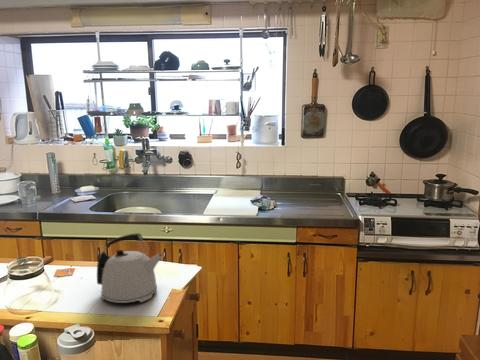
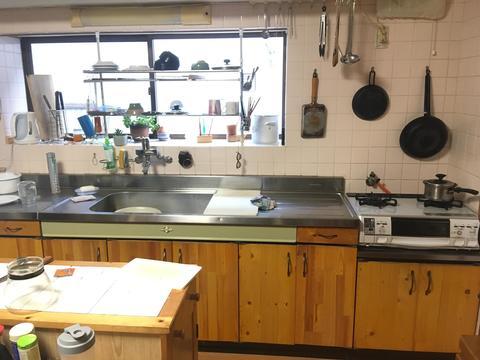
- kettle (129, 263)
